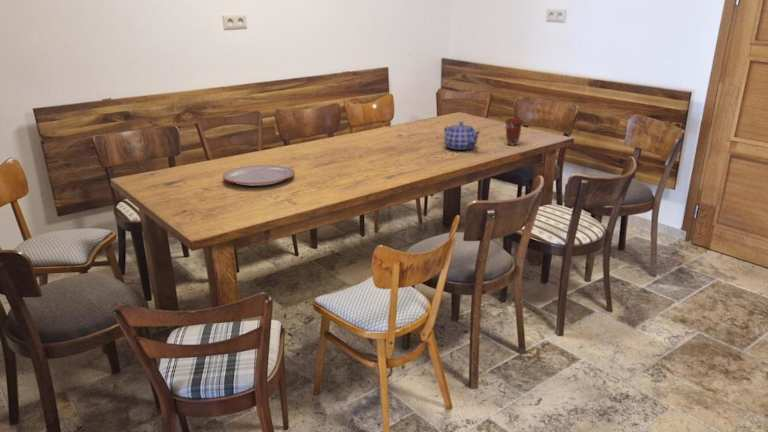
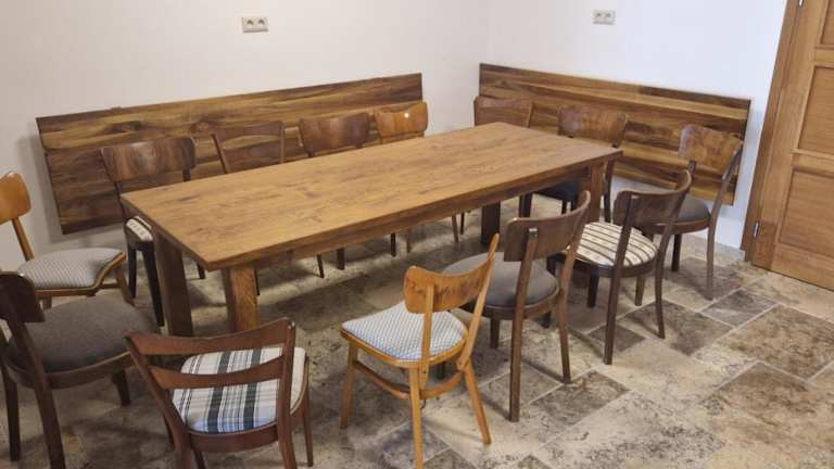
- plate (259, 176)
- teapot (461, 135)
- coffee cup (513, 131)
